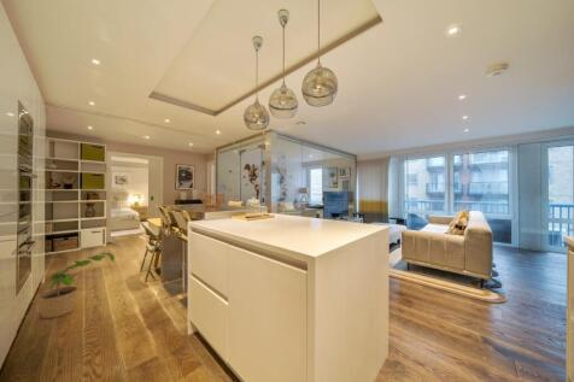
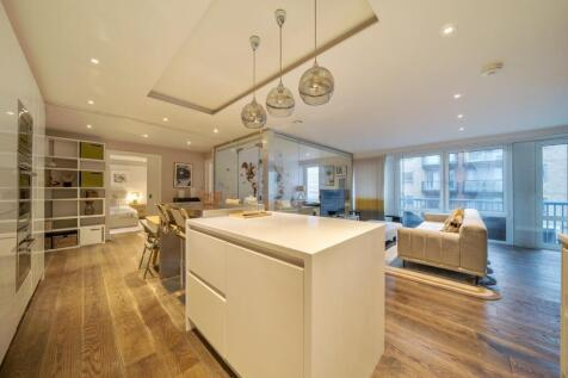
- potted plant (77, 287)
